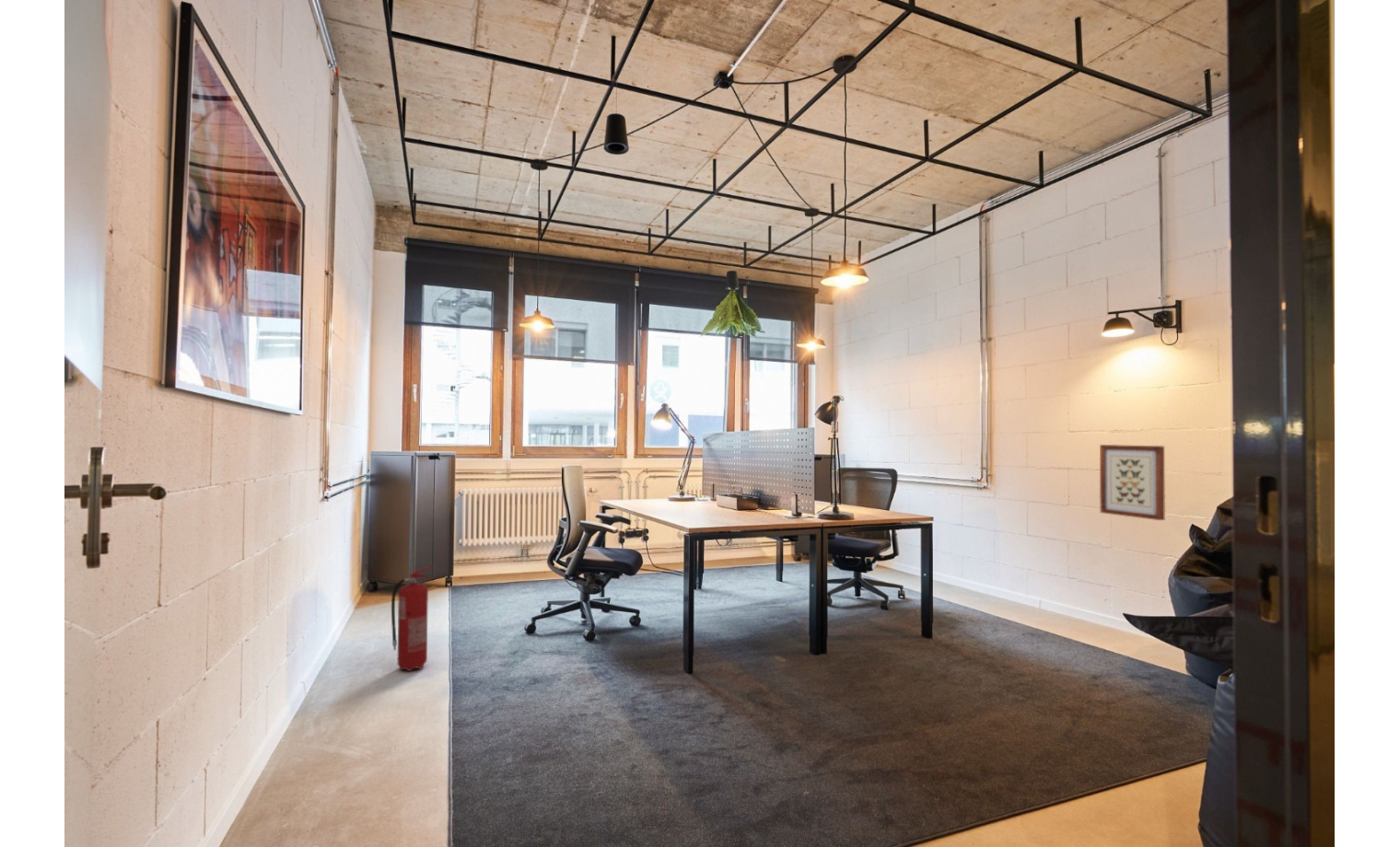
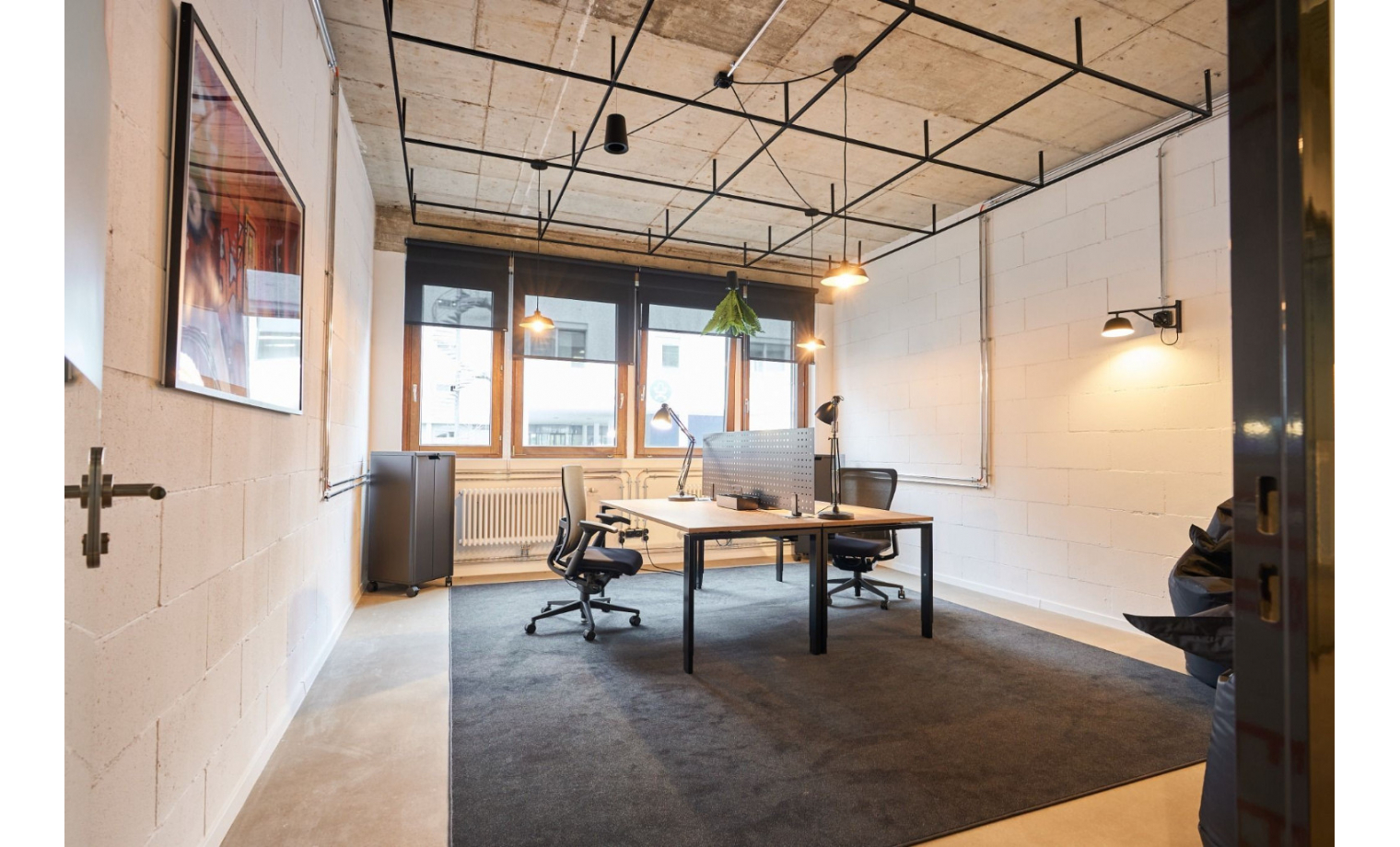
- wall art (1130, 481)
- fire extinguisher (412, 618)
